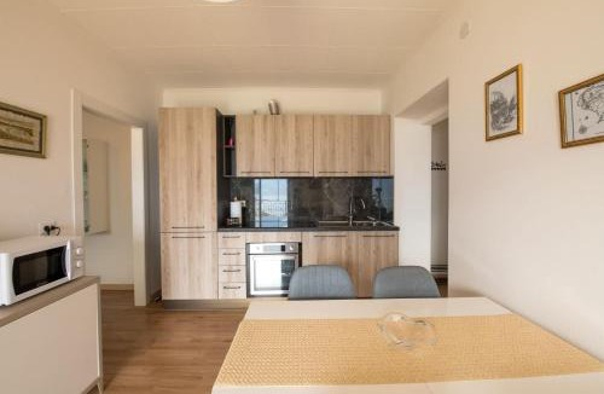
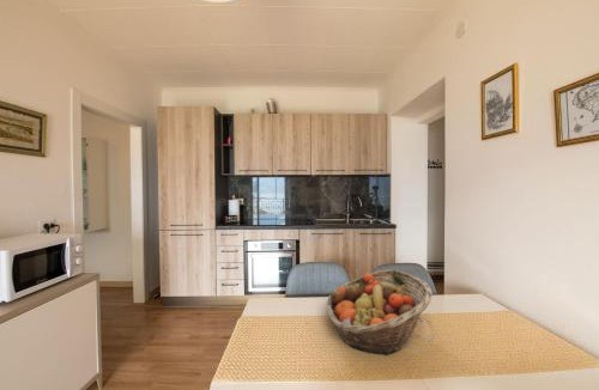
+ fruit basket (375, 304)
